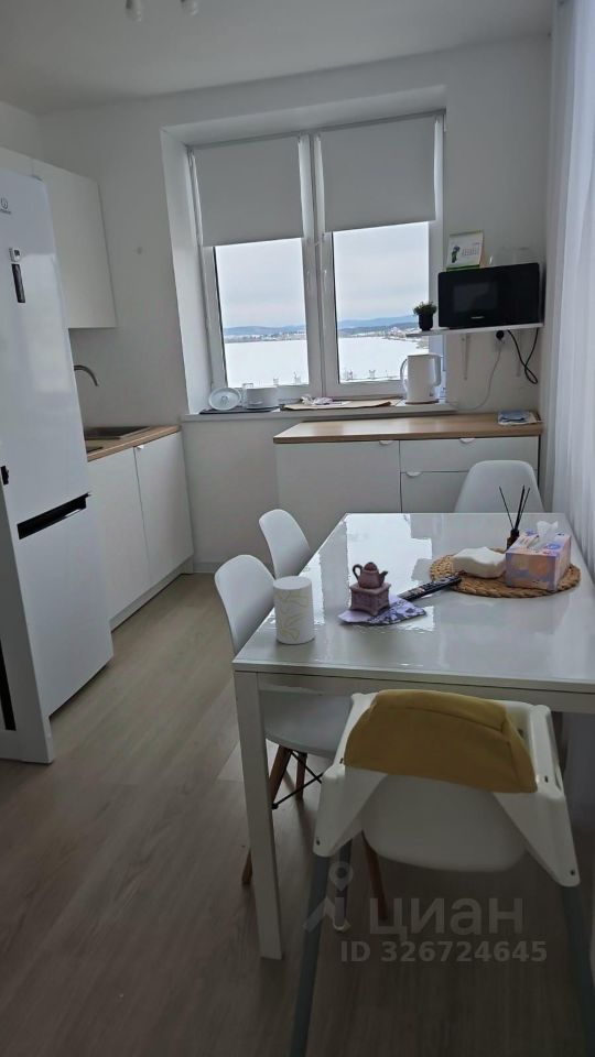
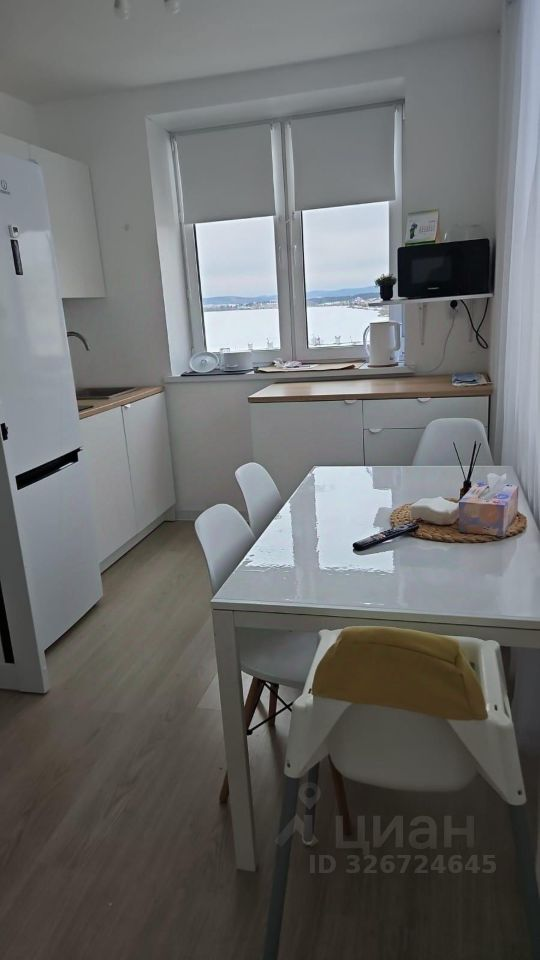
- cup (293, 609)
- teapot (372, 587)
